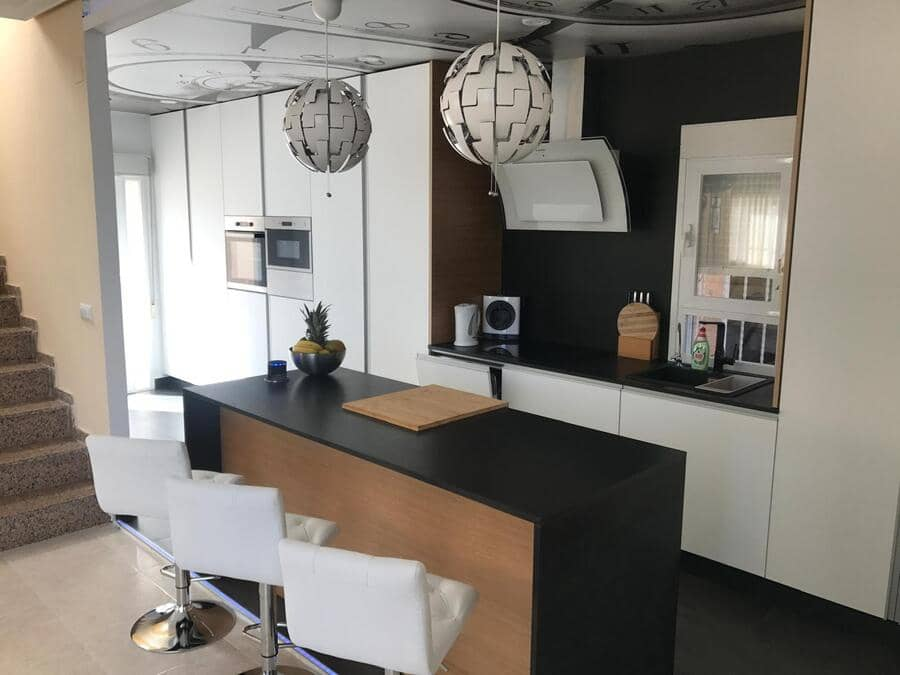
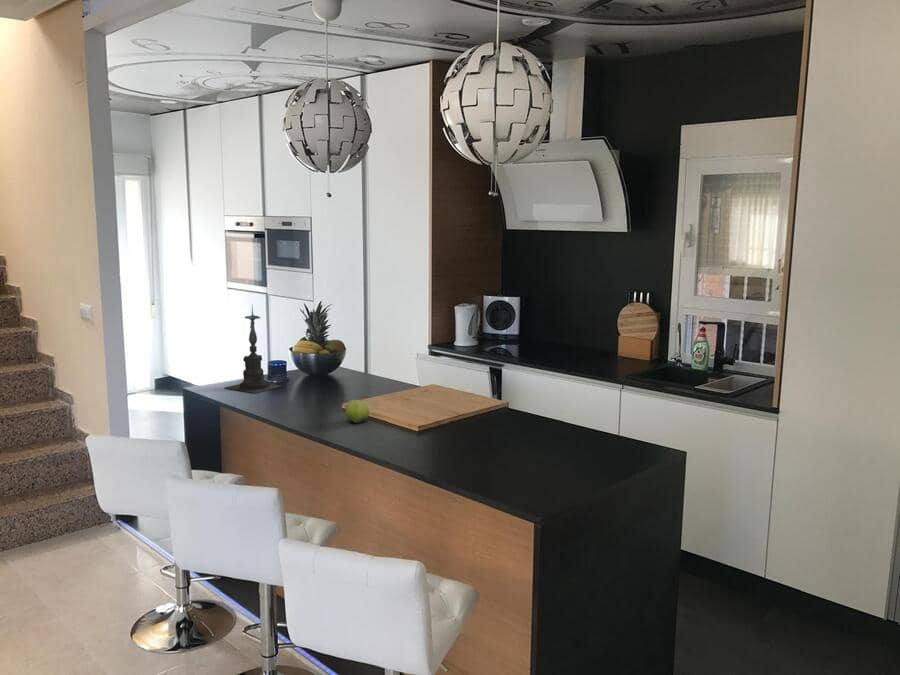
+ fruit (357, 410)
+ candle holder (252, 346)
